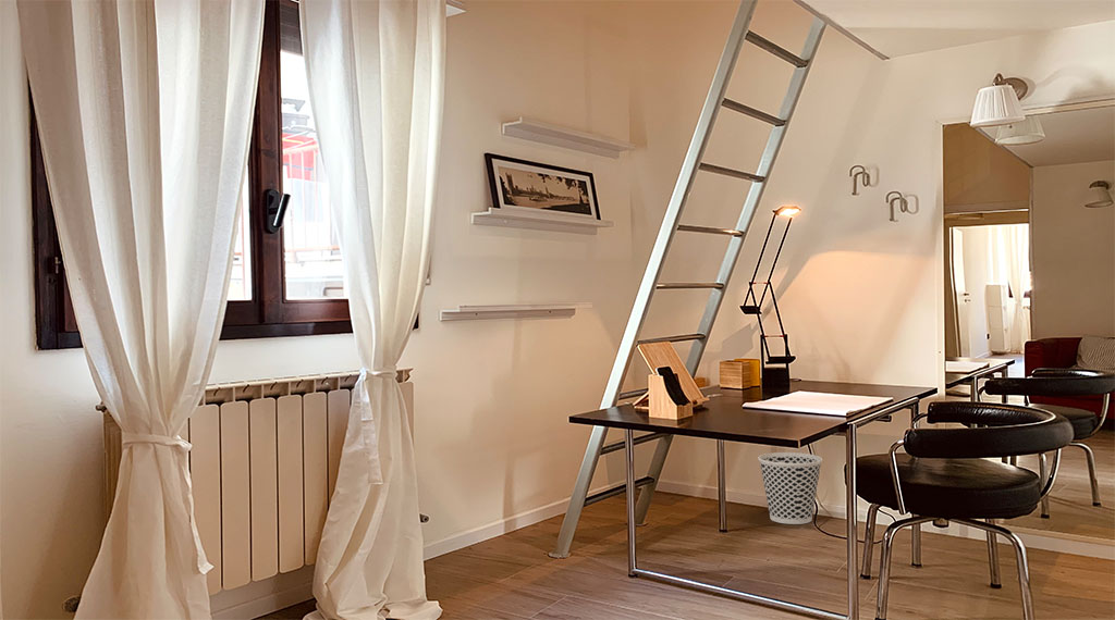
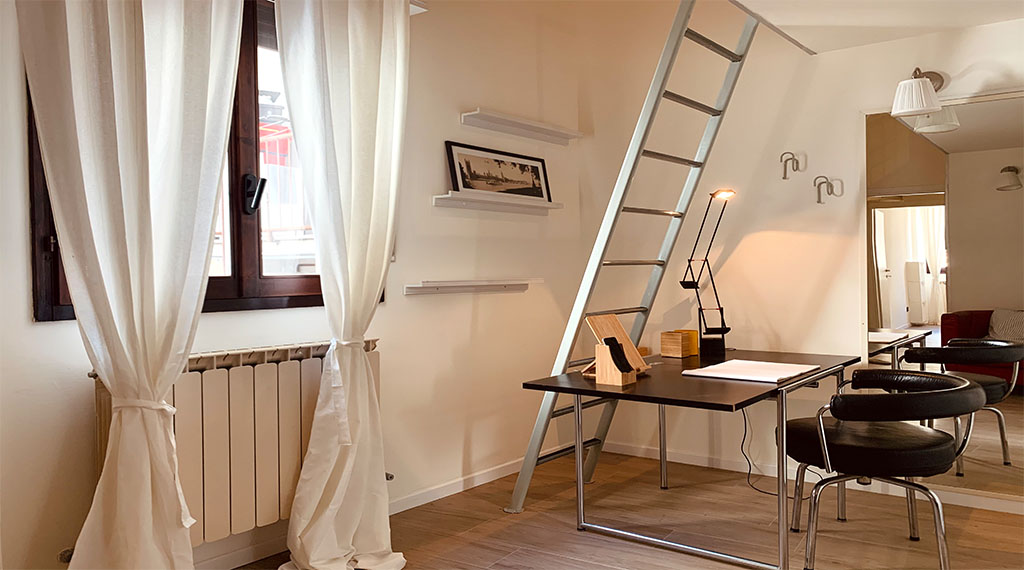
- wastebasket (789, 488)
